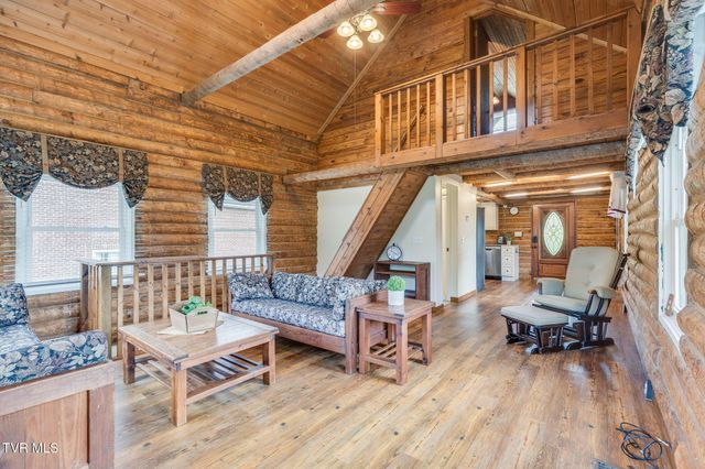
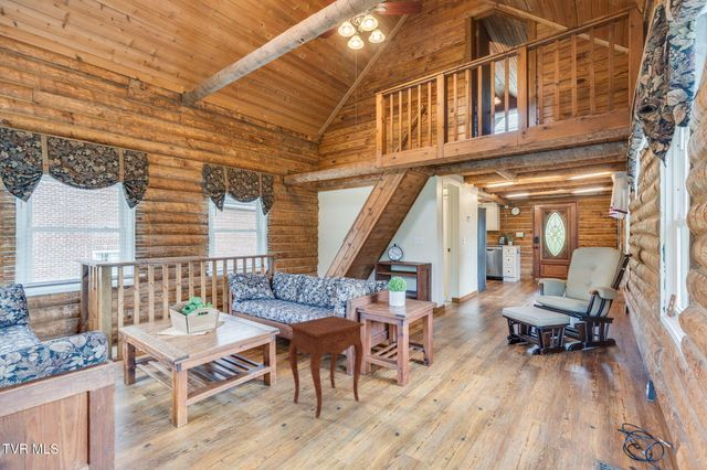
+ side table (330, 362)
